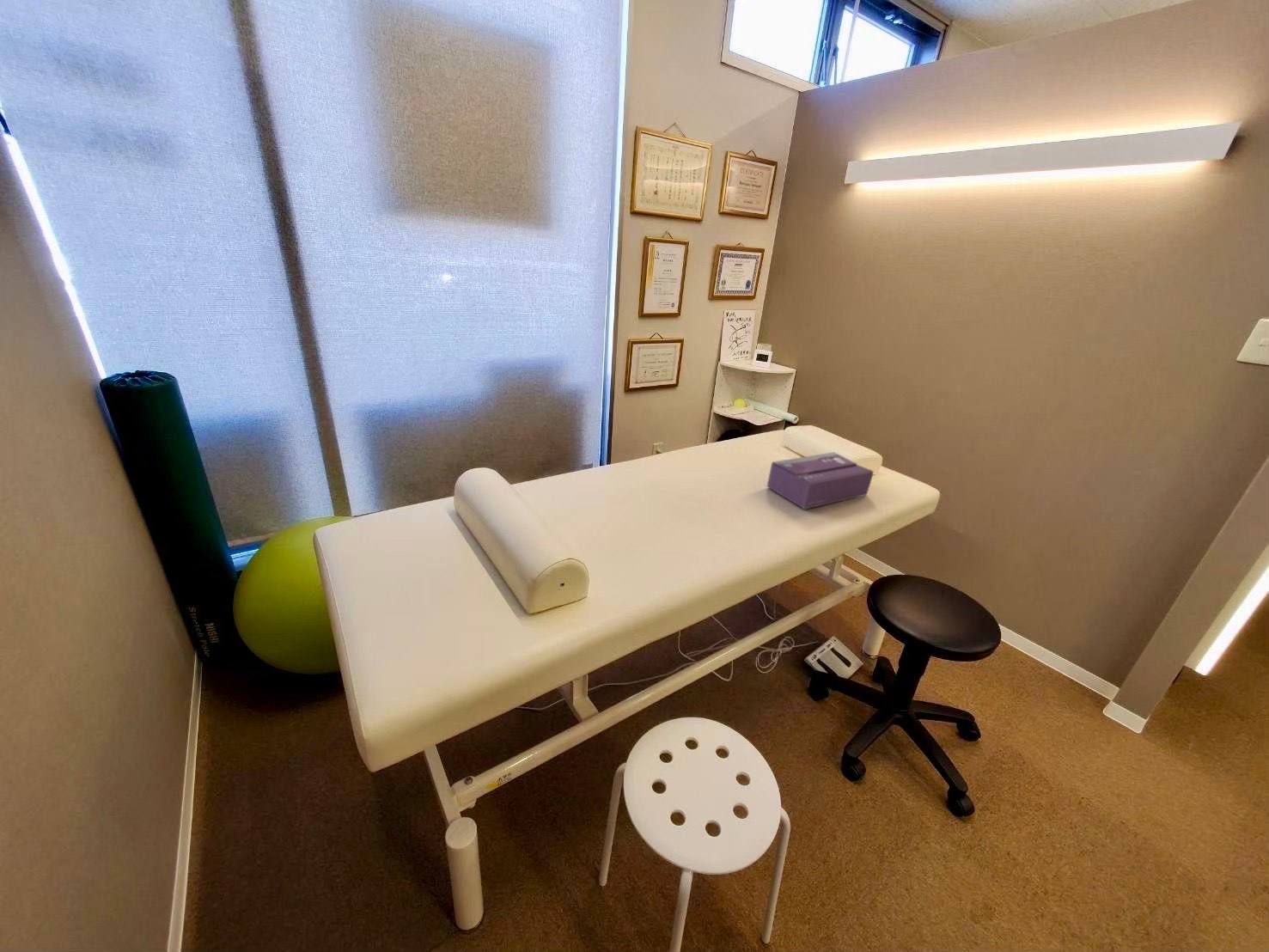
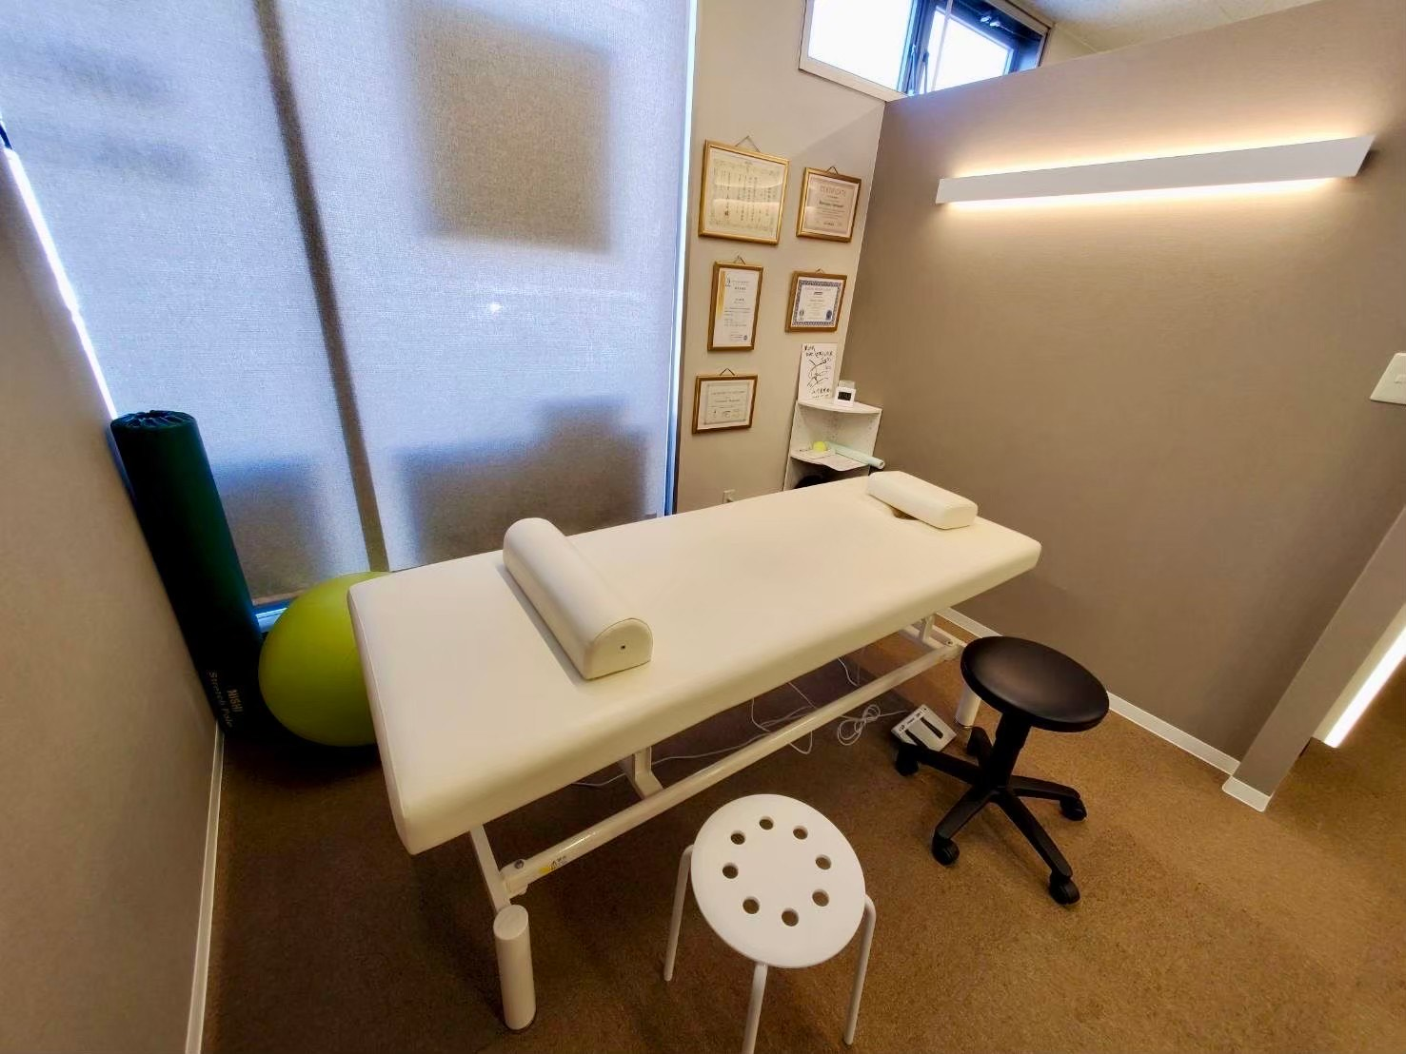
- tissue box (820, 478)
